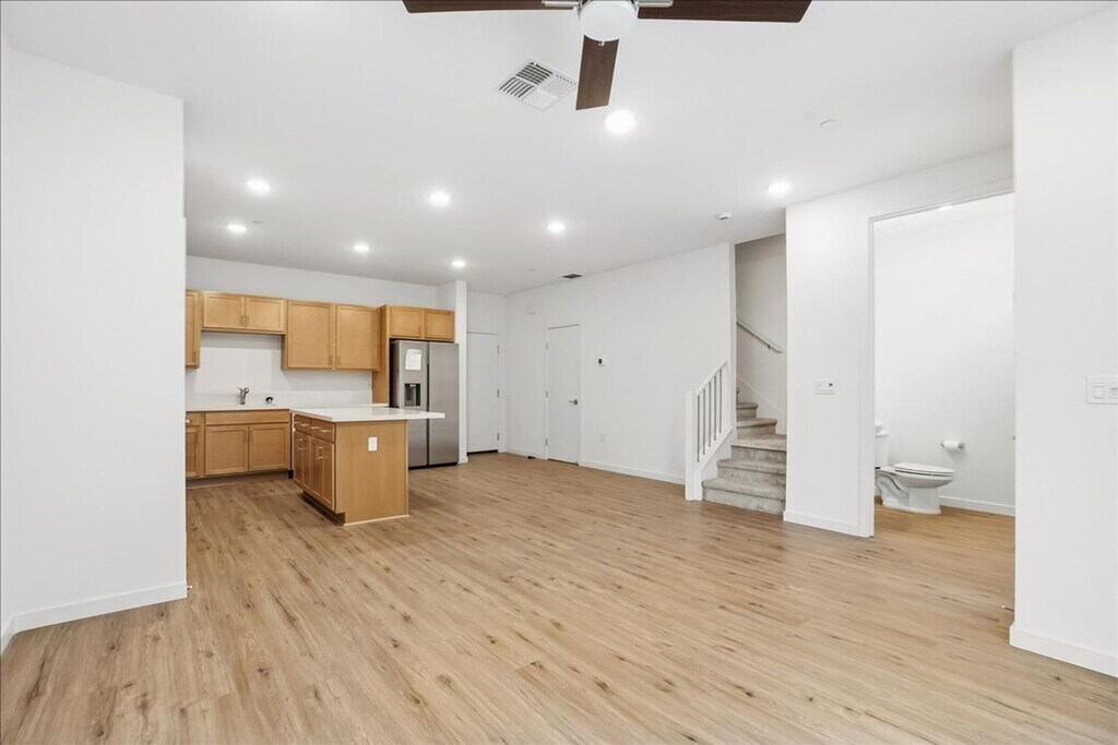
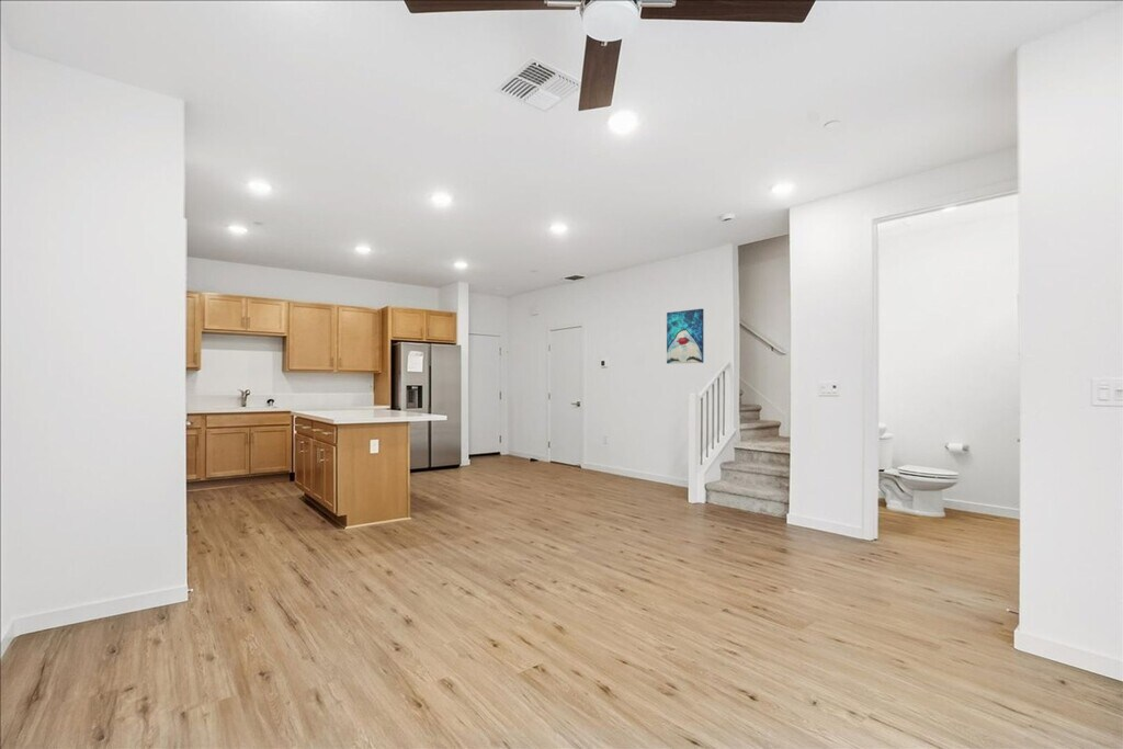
+ wall art (684, 337)
